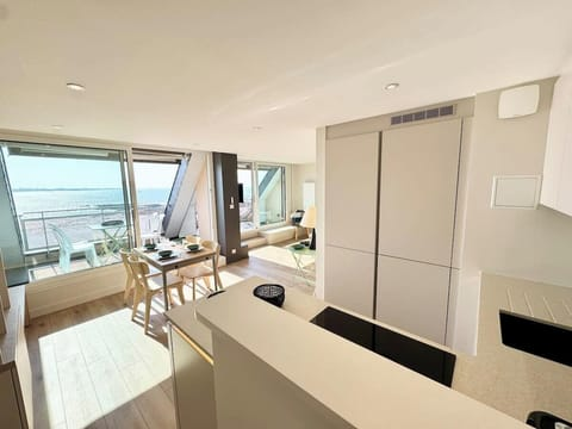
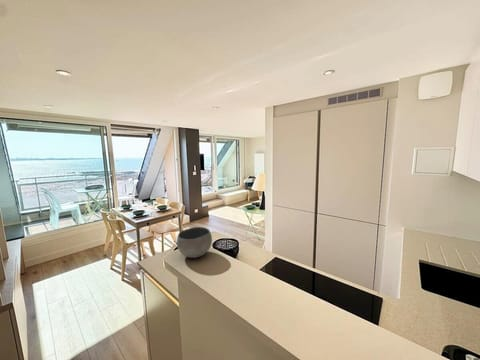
+ bowl (194, 243)
